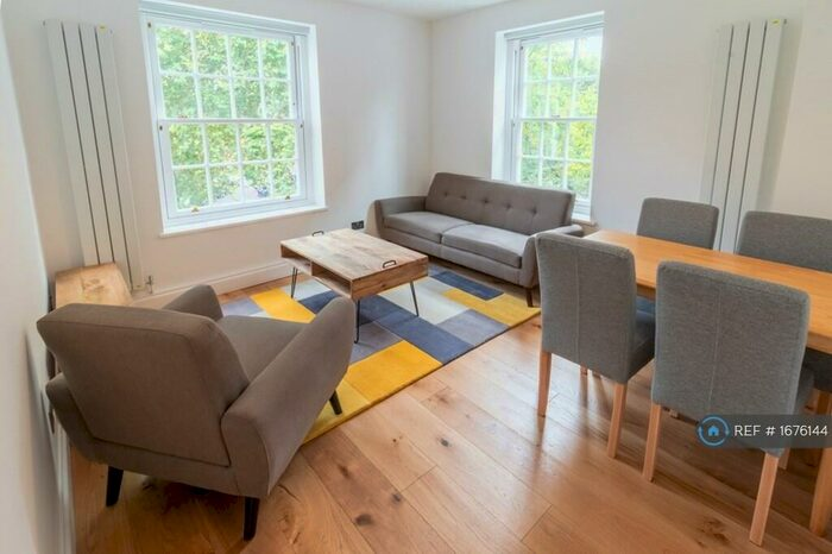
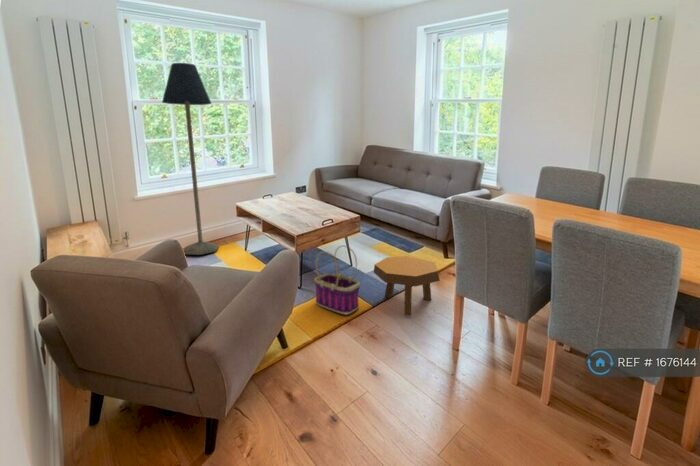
+ basket (337, 277)
+ floor lamp (192, 162)
+ footstool (406, 283)
